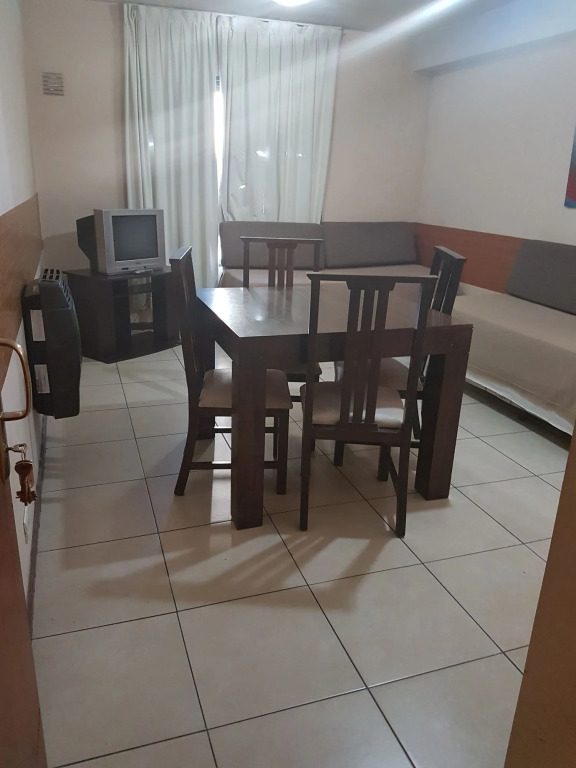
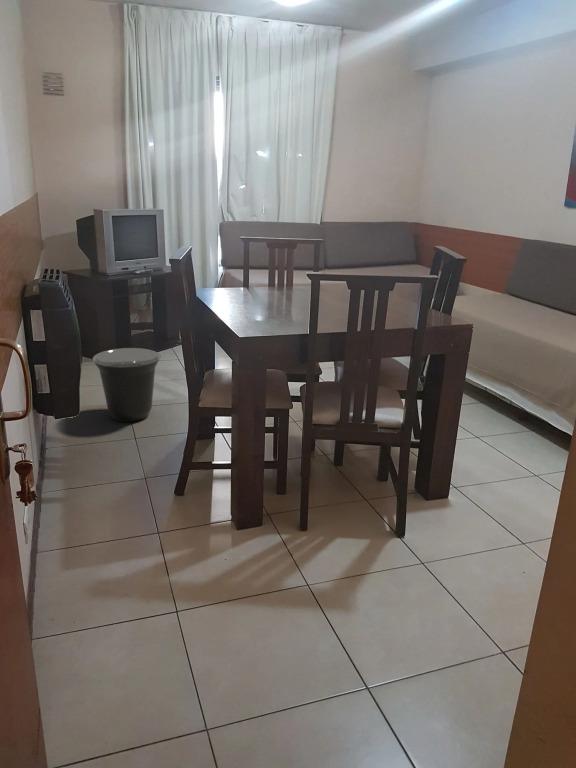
+ trash can (128, 386)
